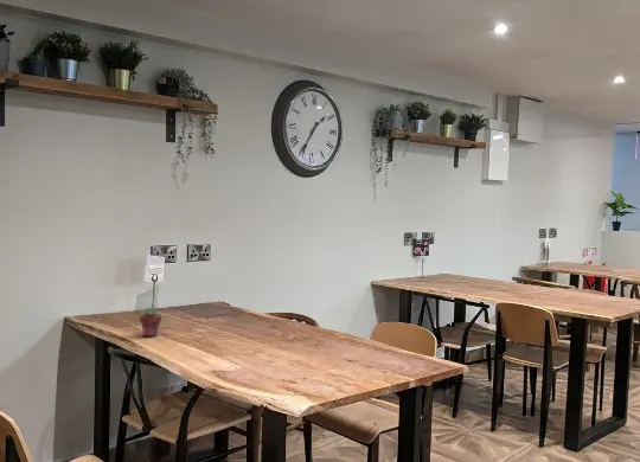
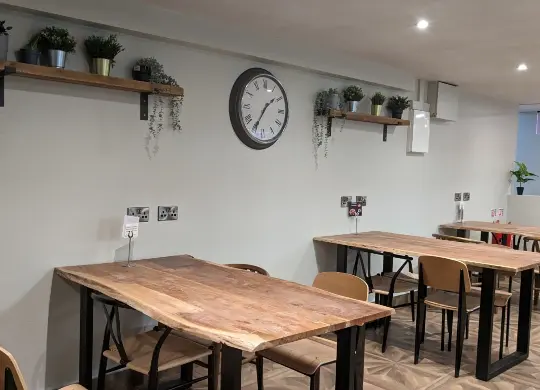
- potted succulent (149, 321)
